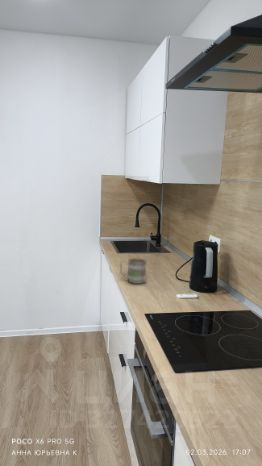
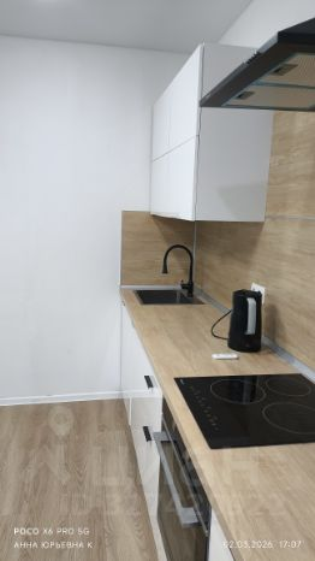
- mug (132, 270)
